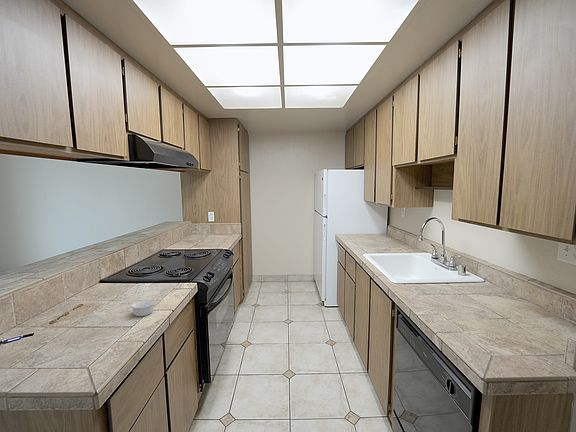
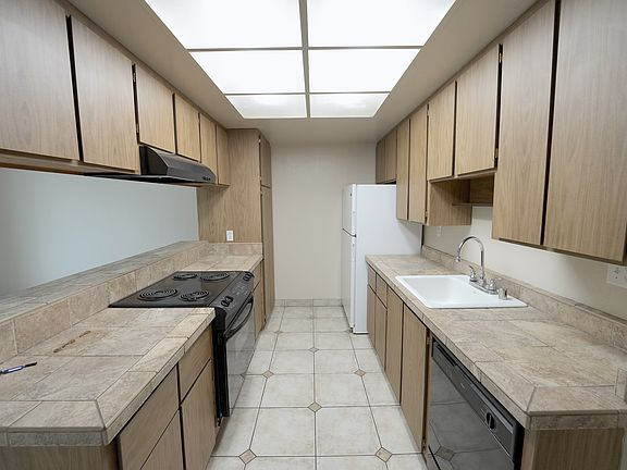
- ramekin (143, 308)
